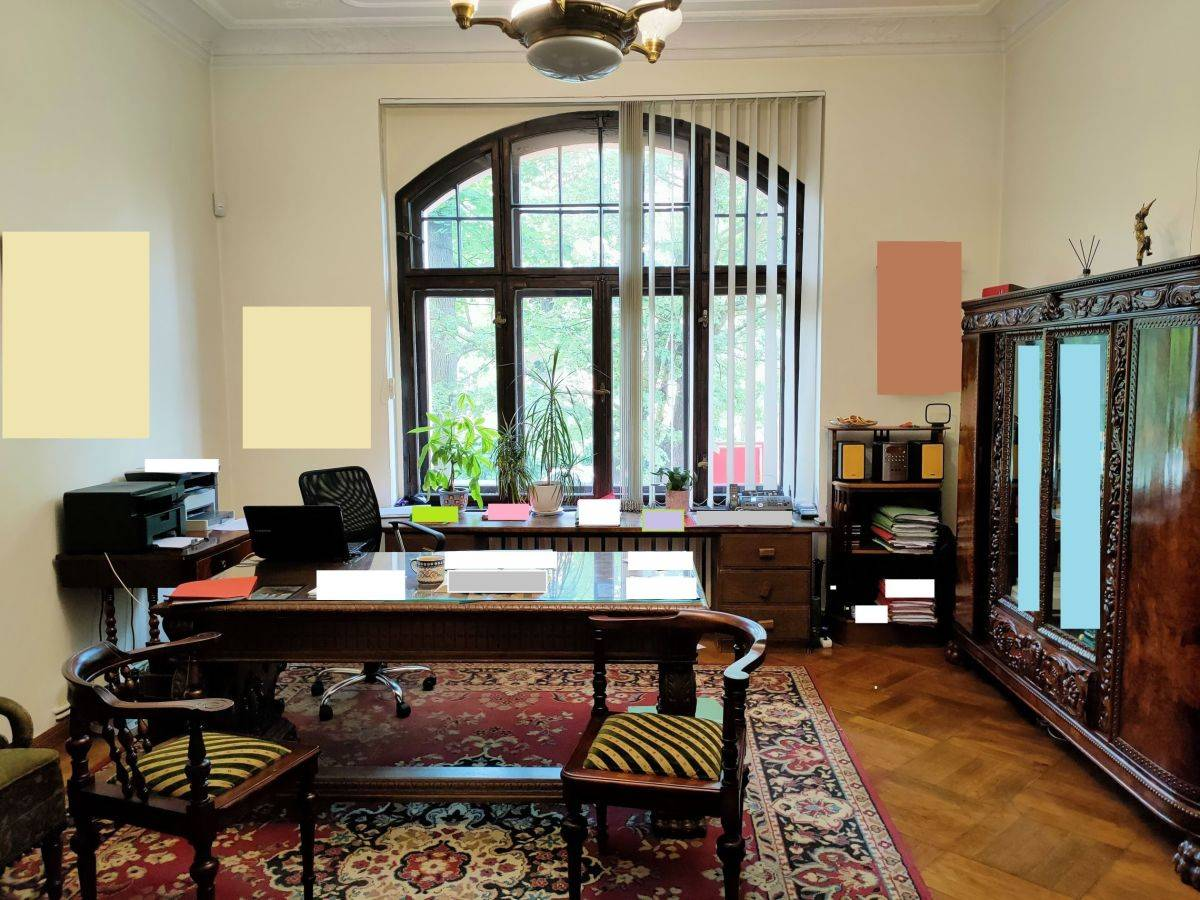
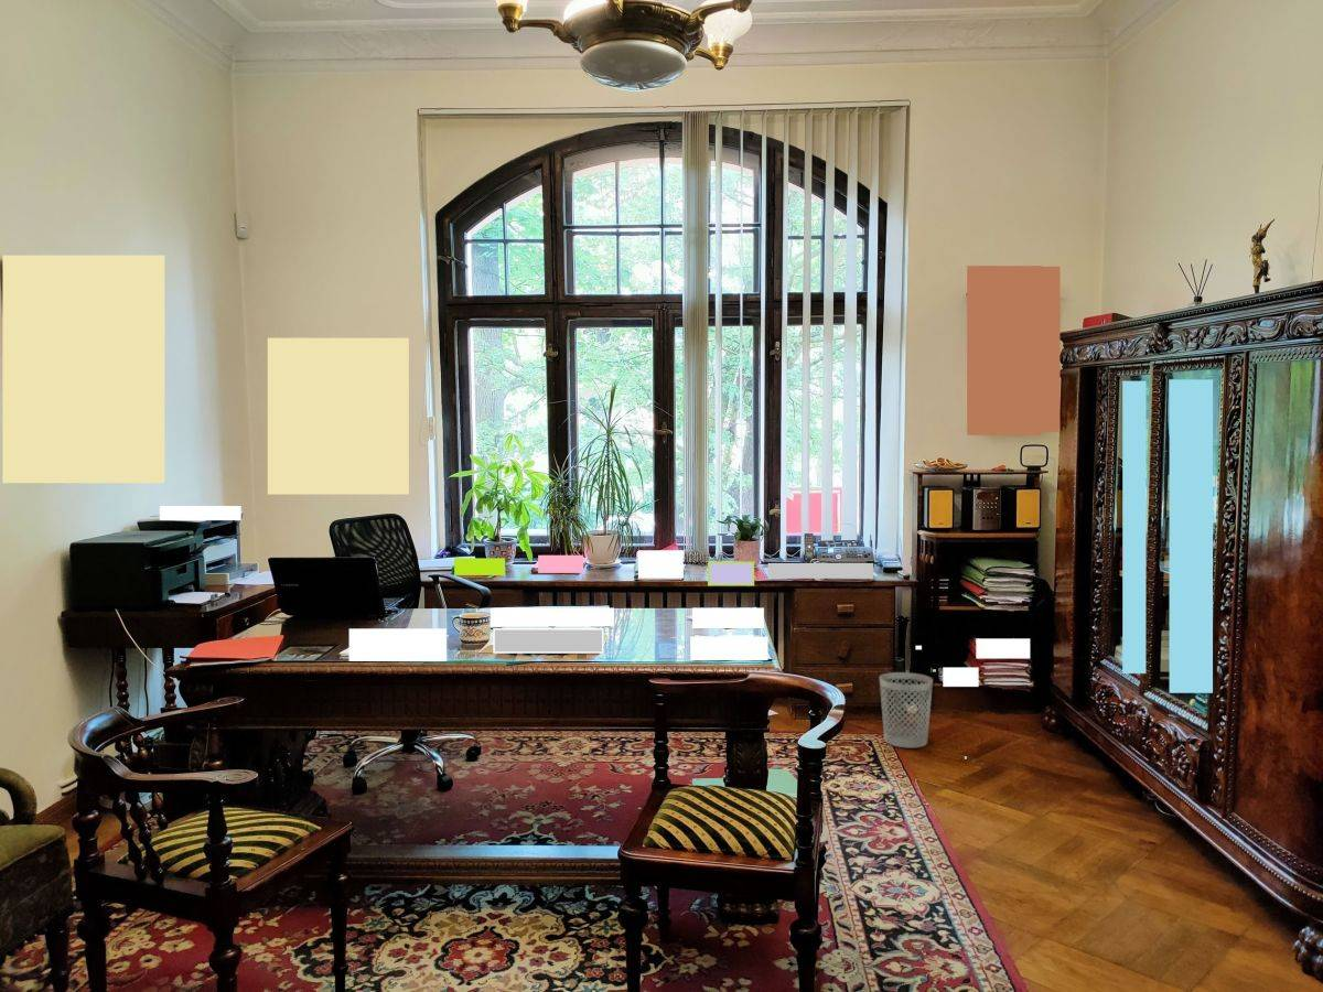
+ wastebasket (905, 710)
